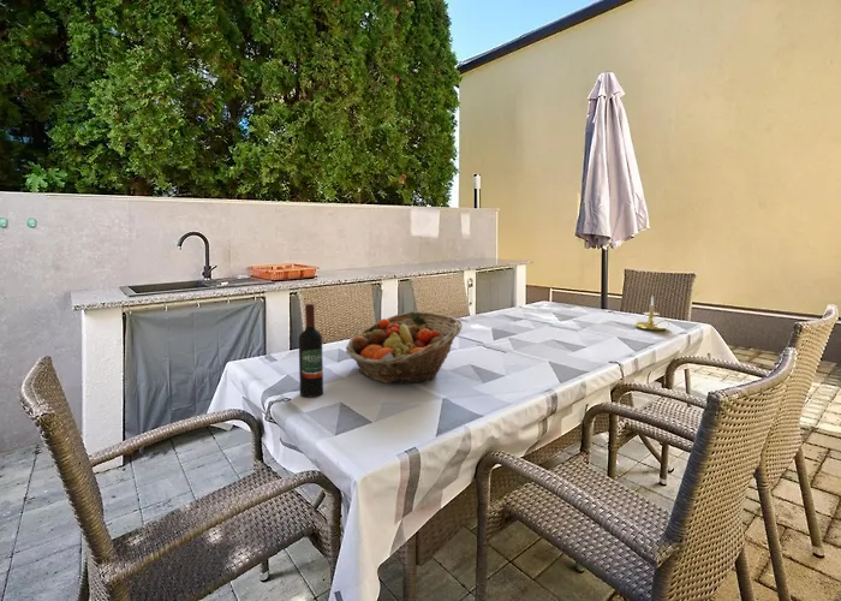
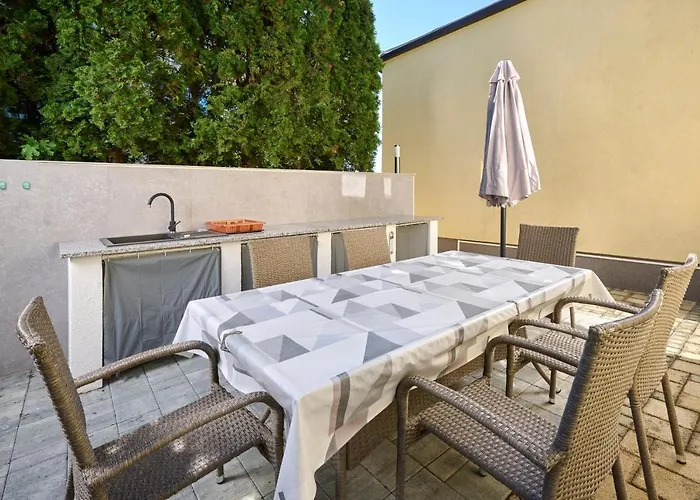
- fruit basket (402, 344)
- wine bottle (310, 349)
- candle holder (654, 313)
